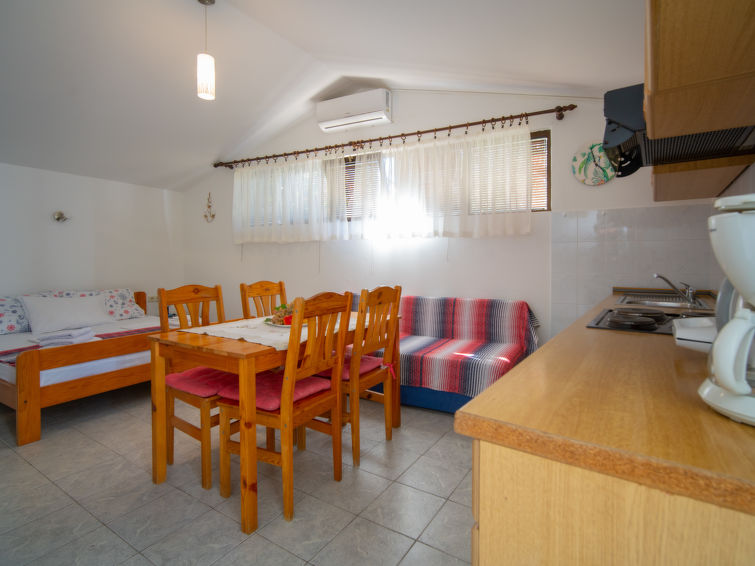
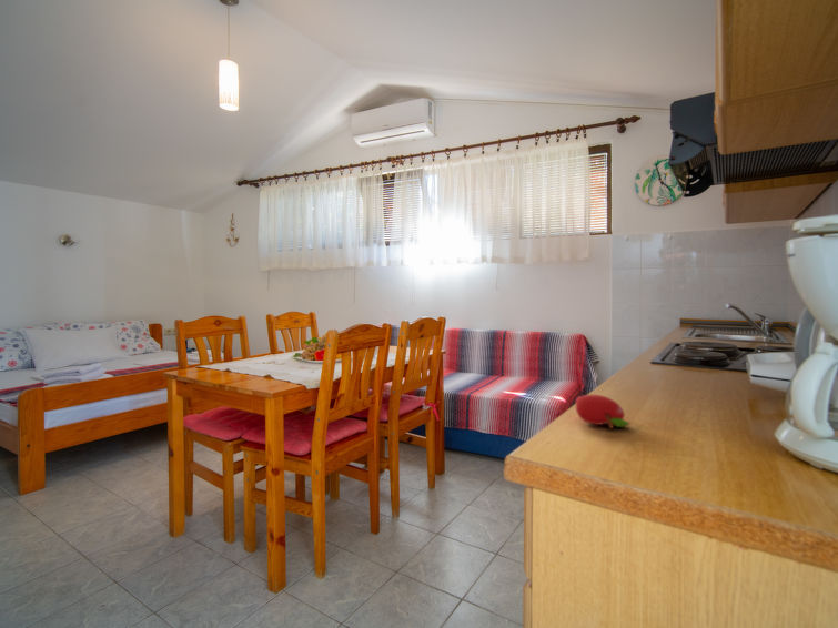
+ fruit (599, 409)
